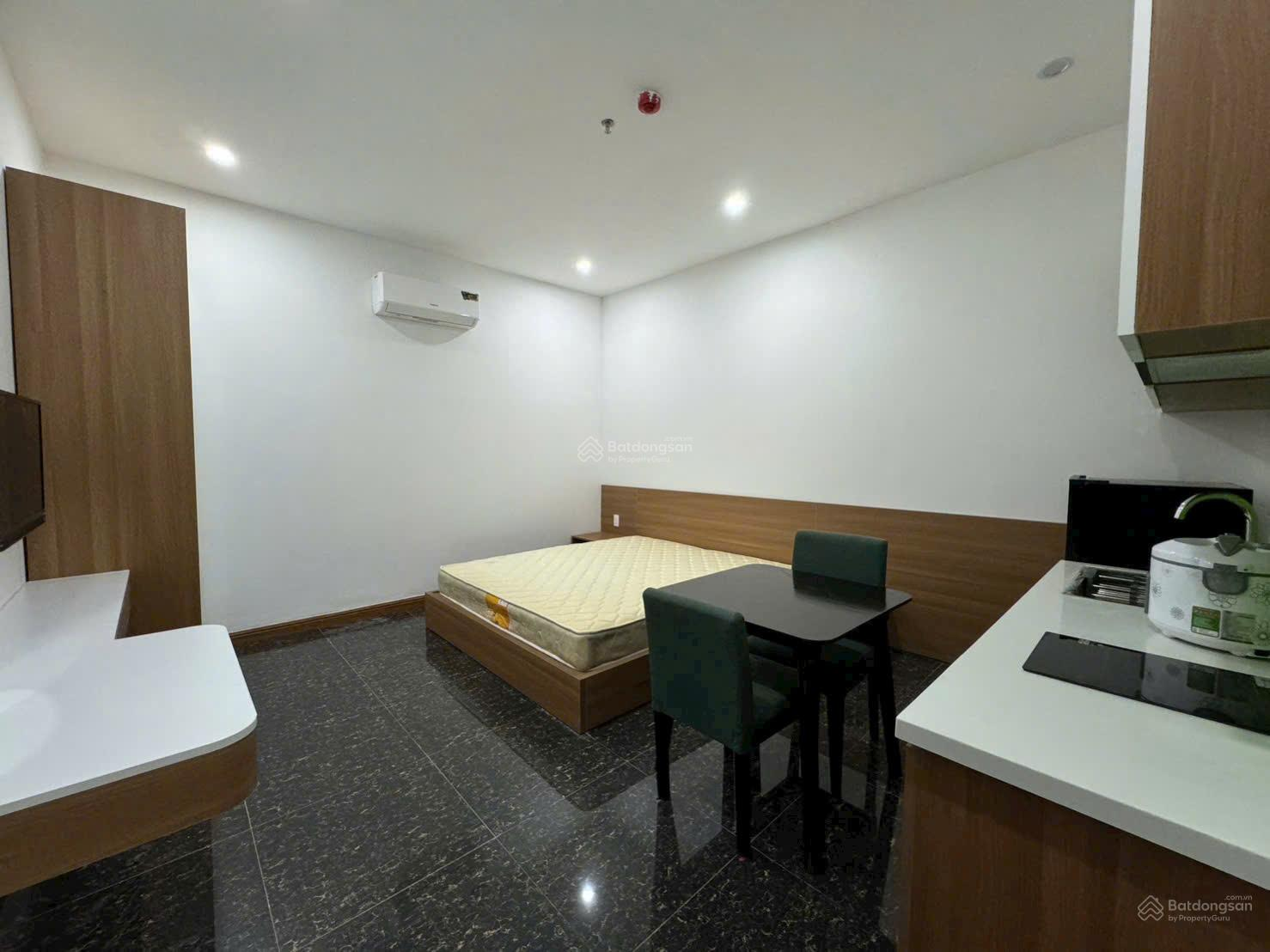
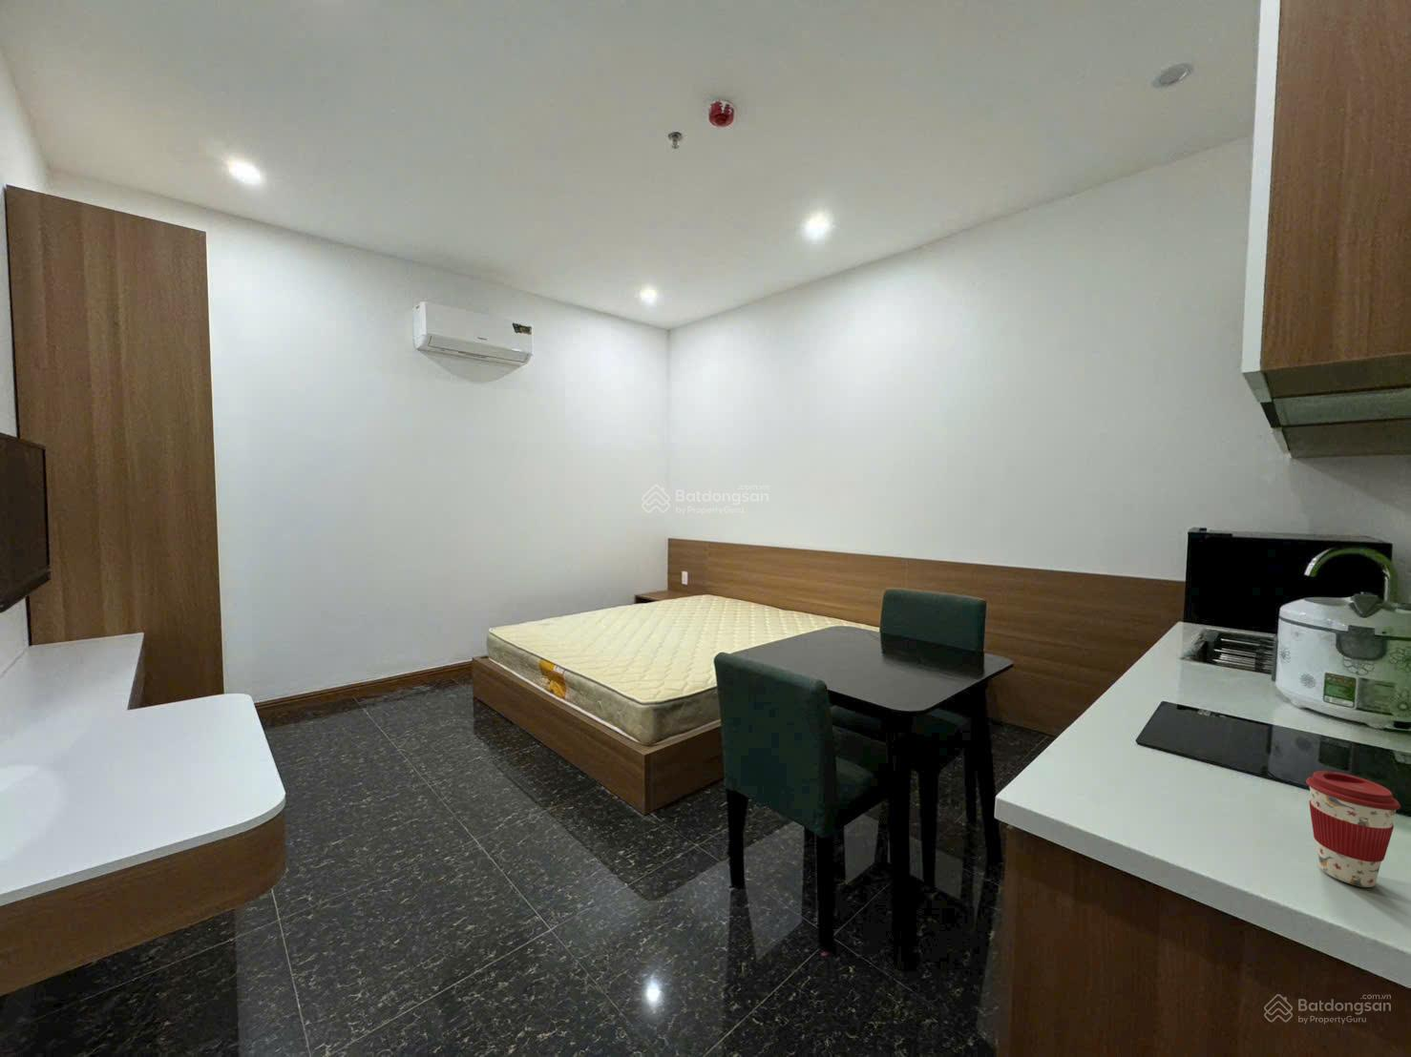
+ coffee cup (1349, 828)
